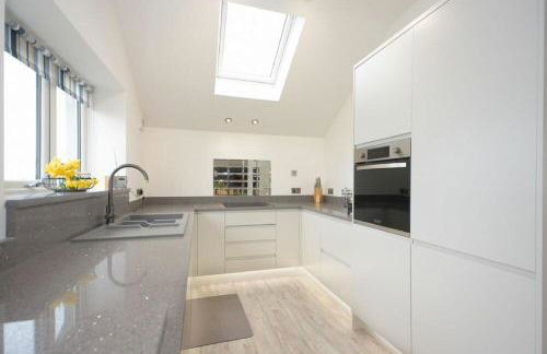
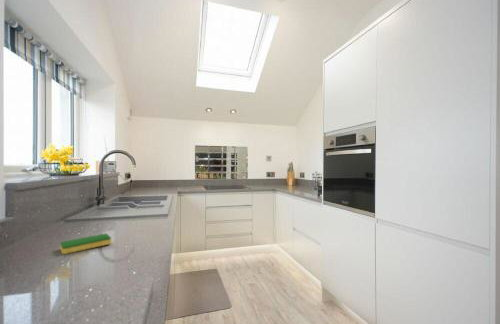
+ dish sponge (86, 242)
